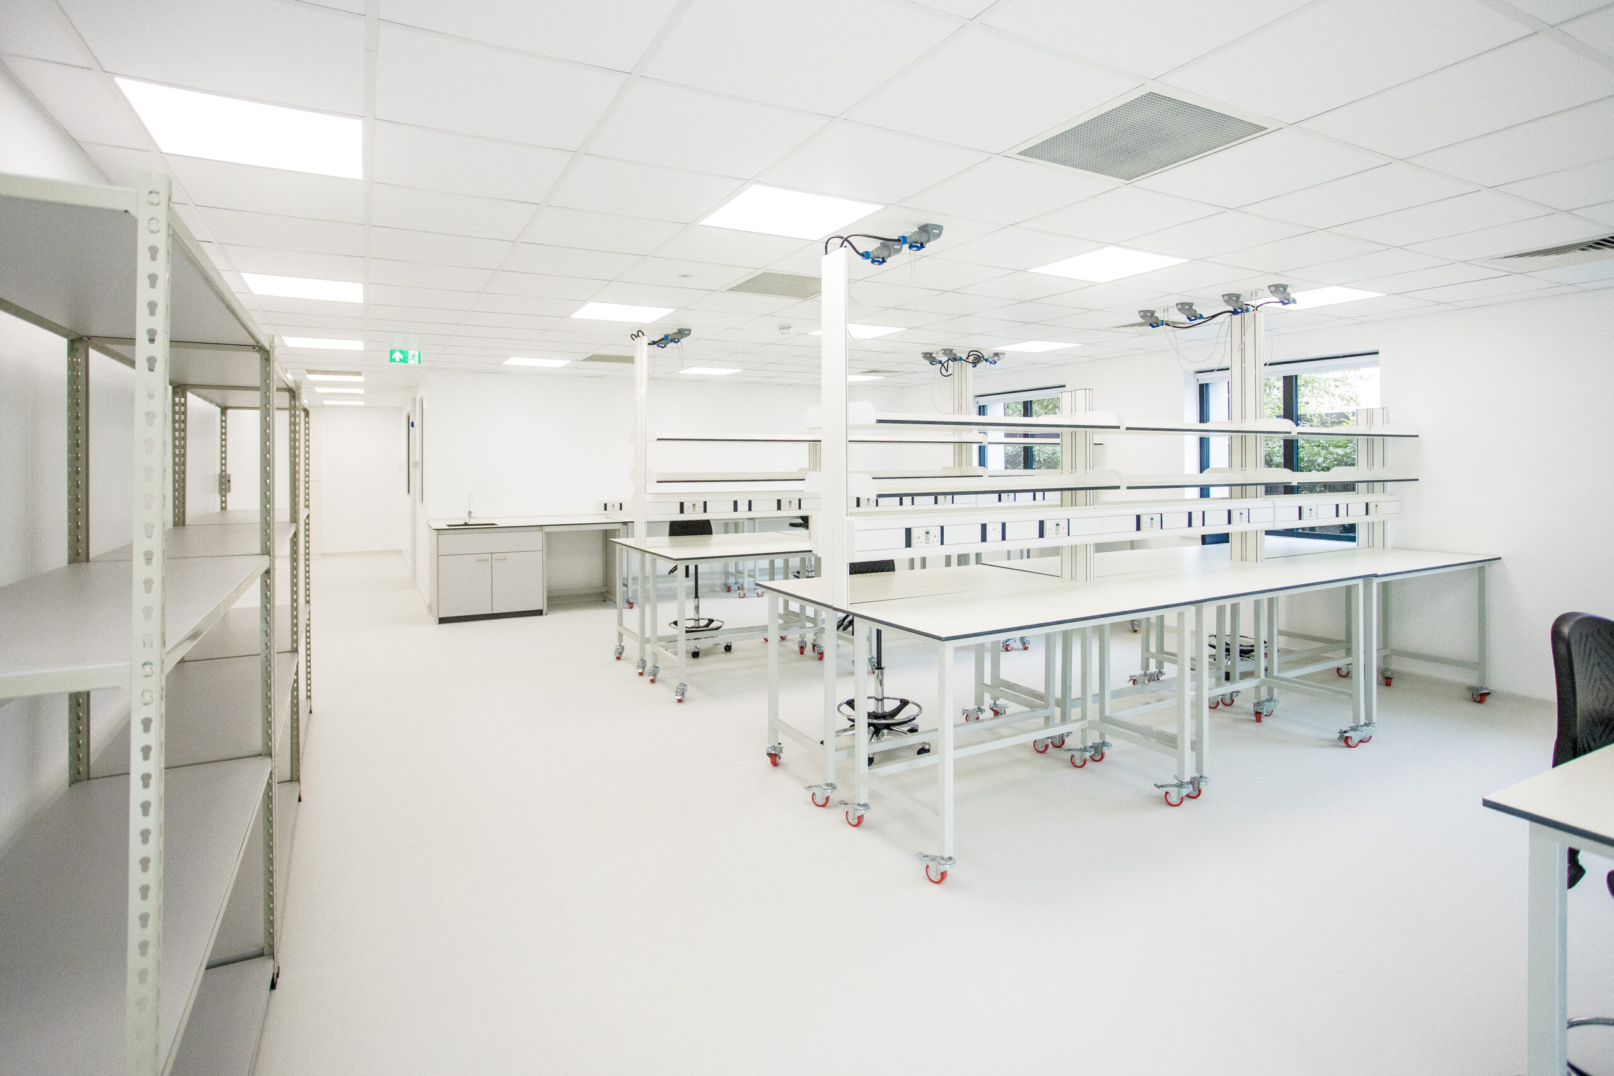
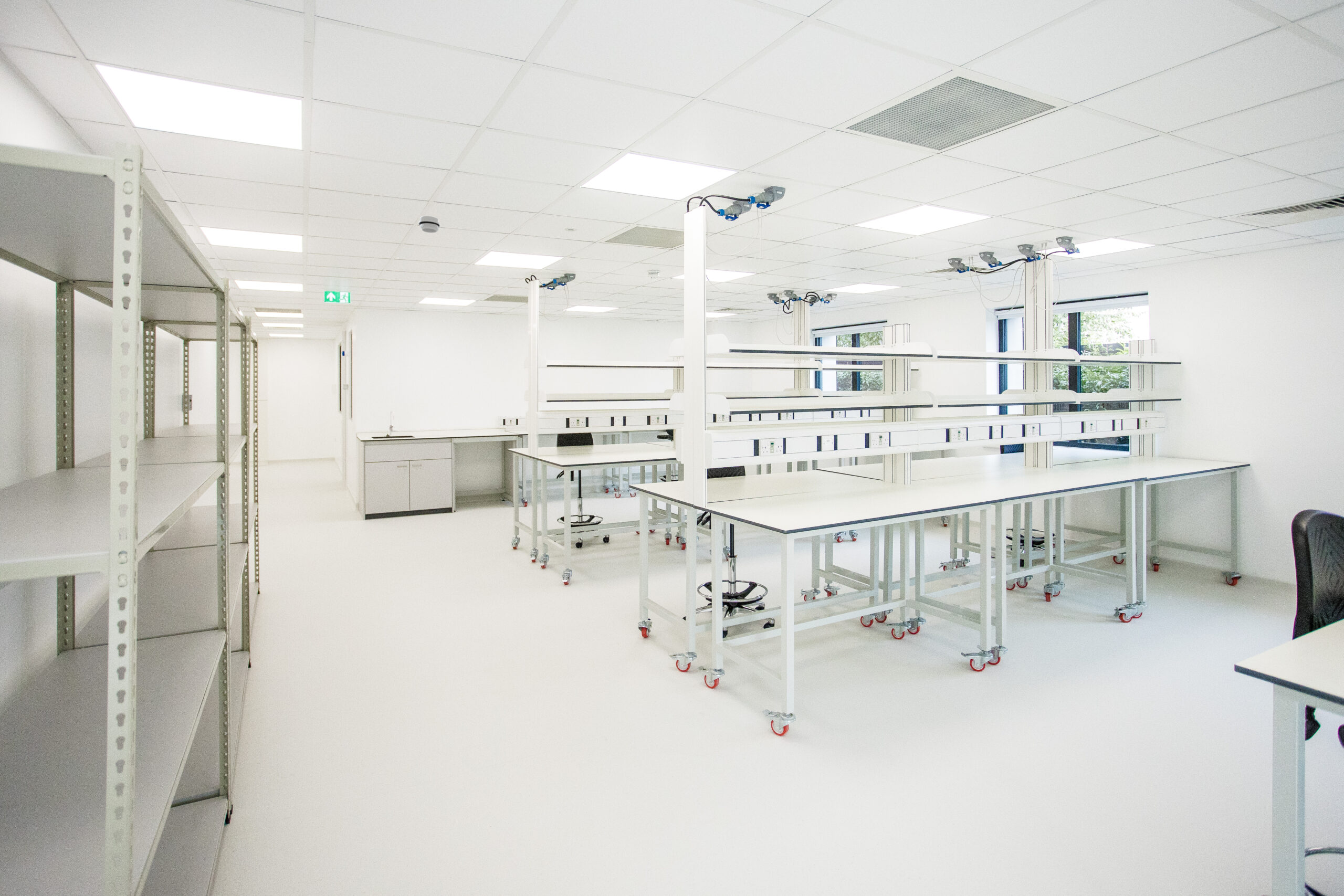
+ smoke detector (429, 225)
